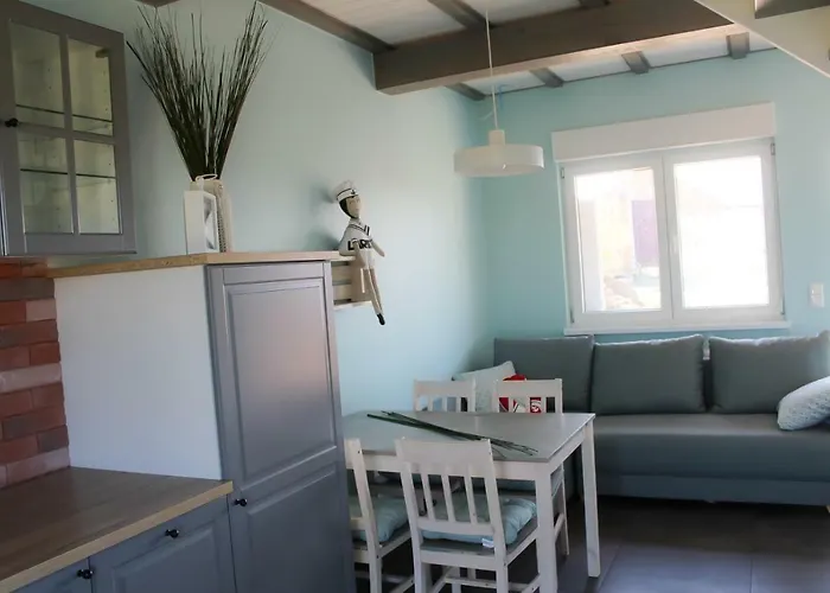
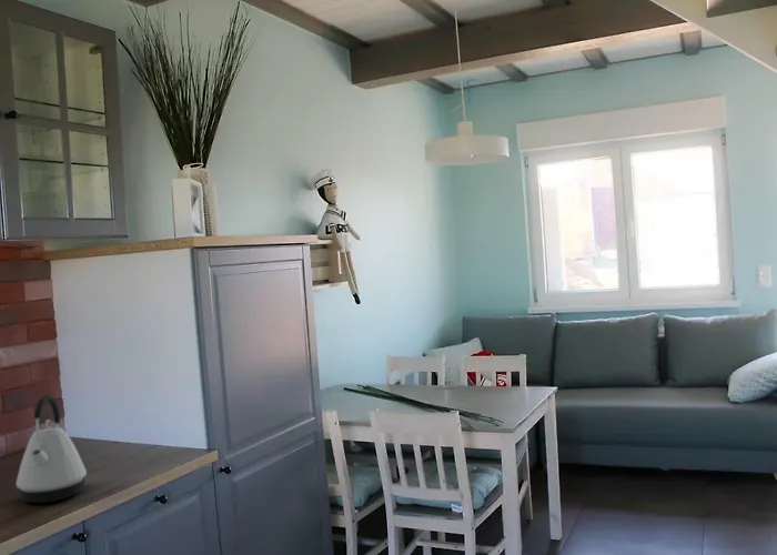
+ kettle (48, 445)
